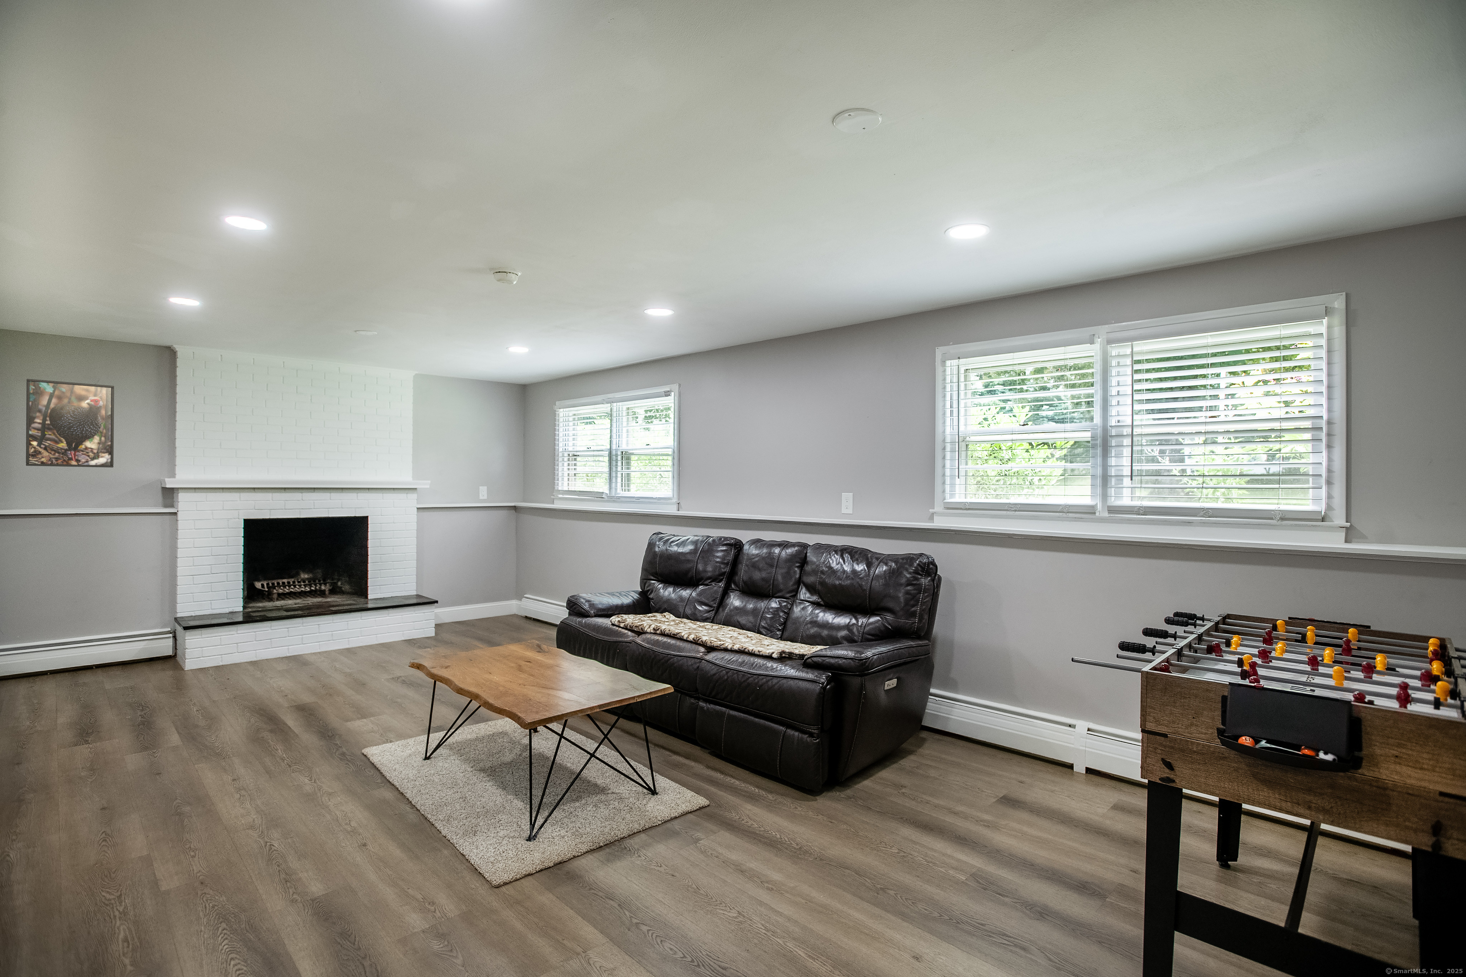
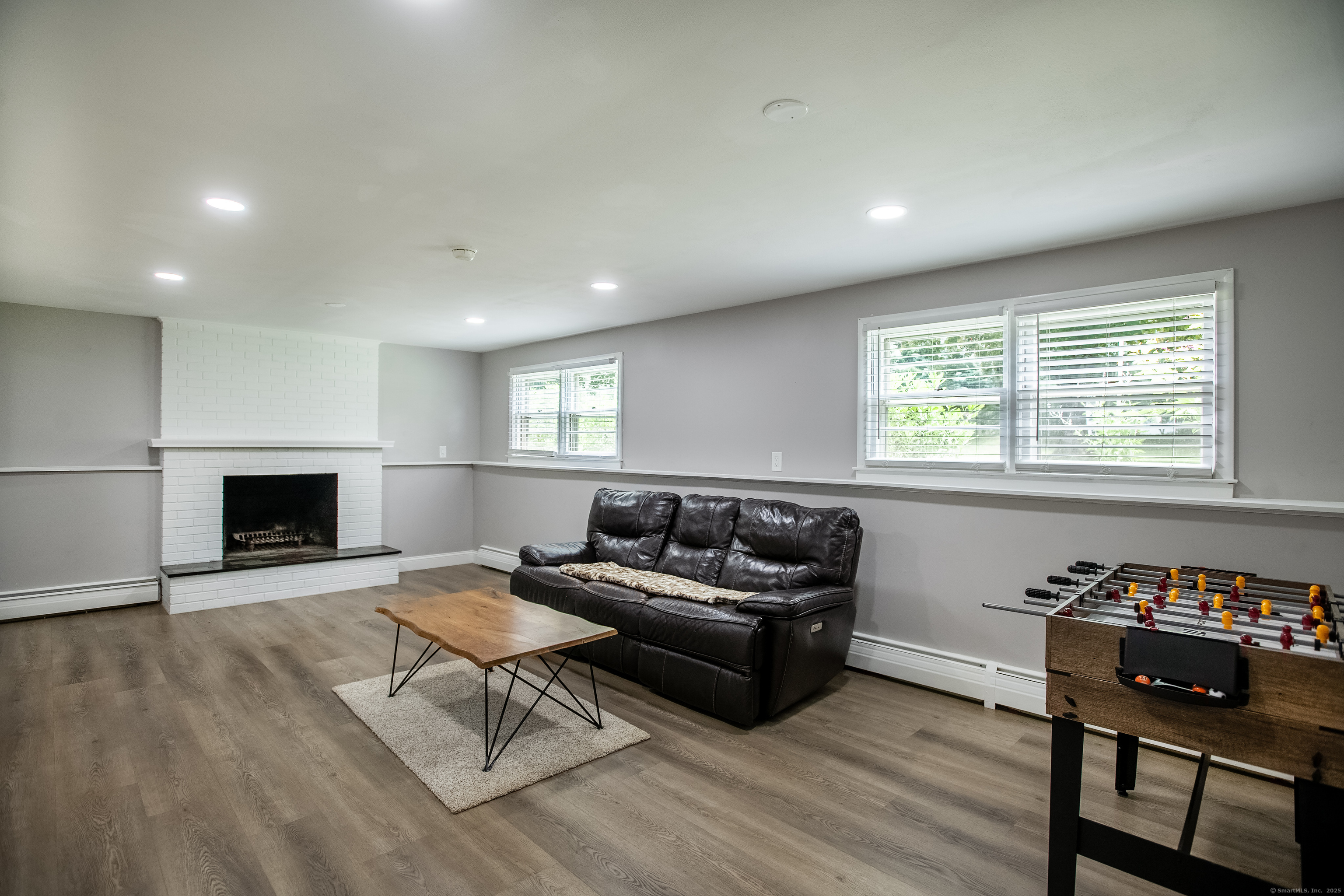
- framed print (71, 424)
